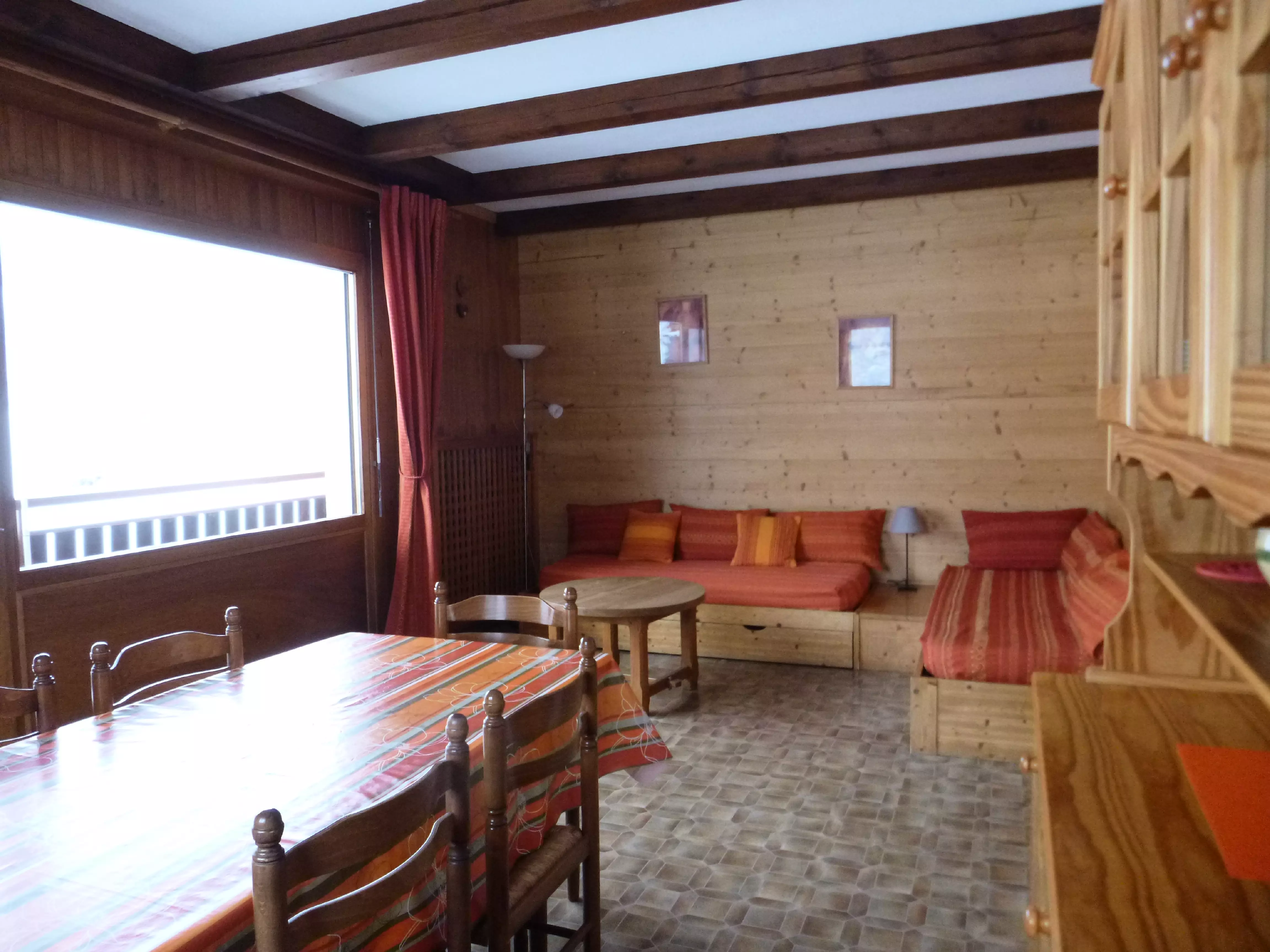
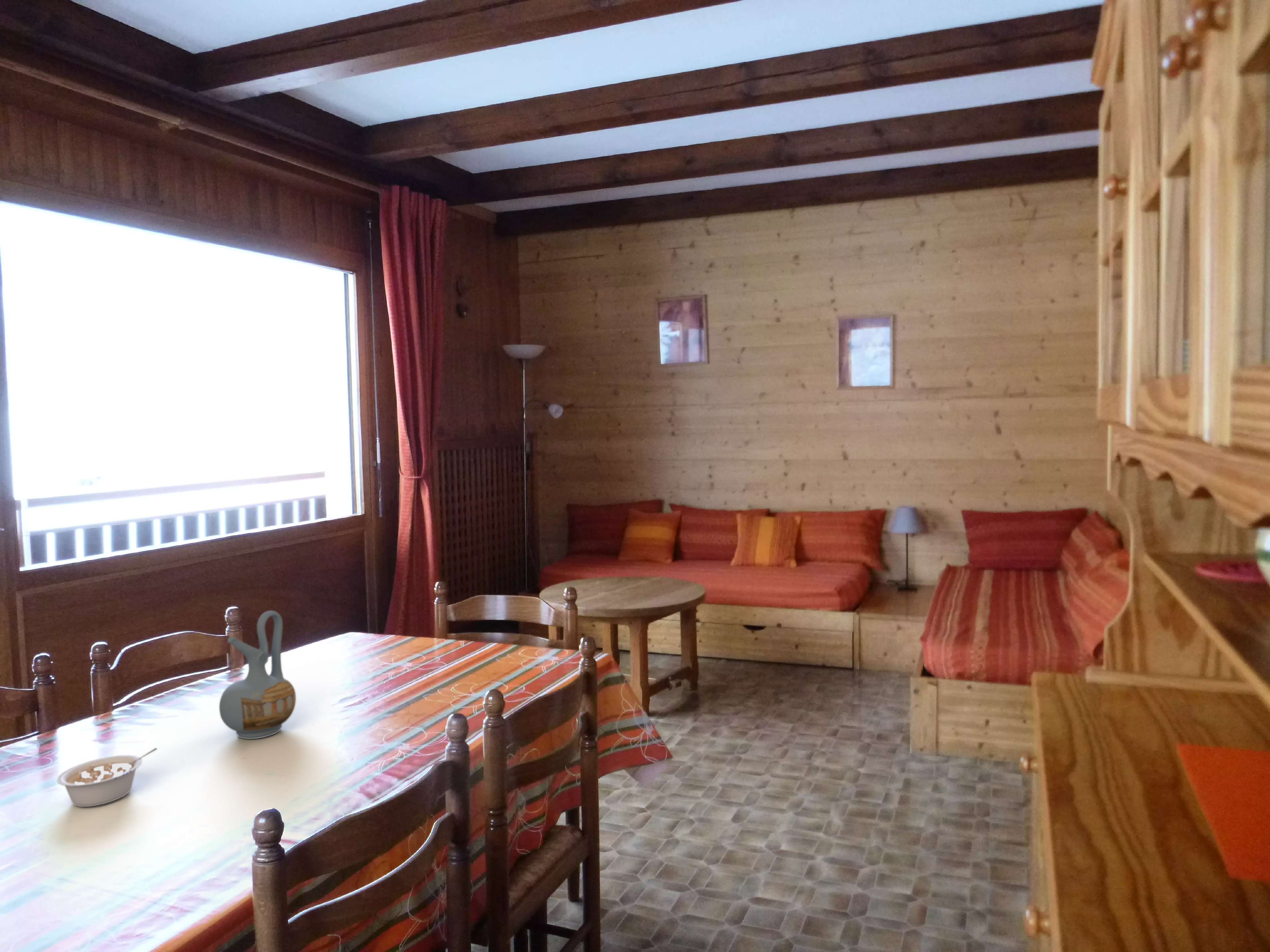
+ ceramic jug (256, 674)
+ legume (104, 778)
